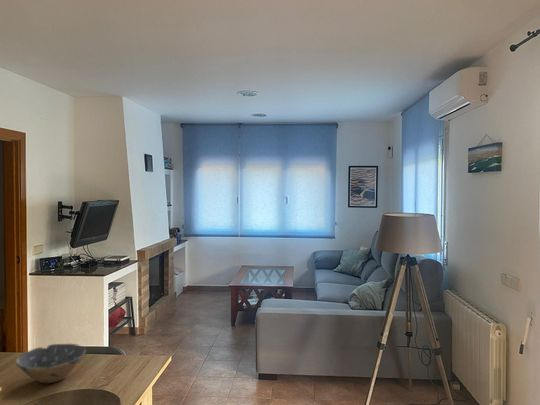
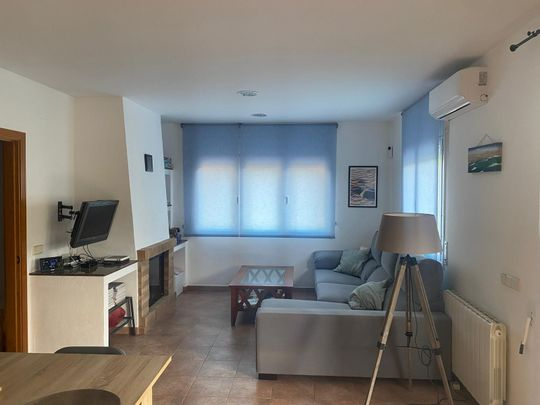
- bowl (52, 366)
